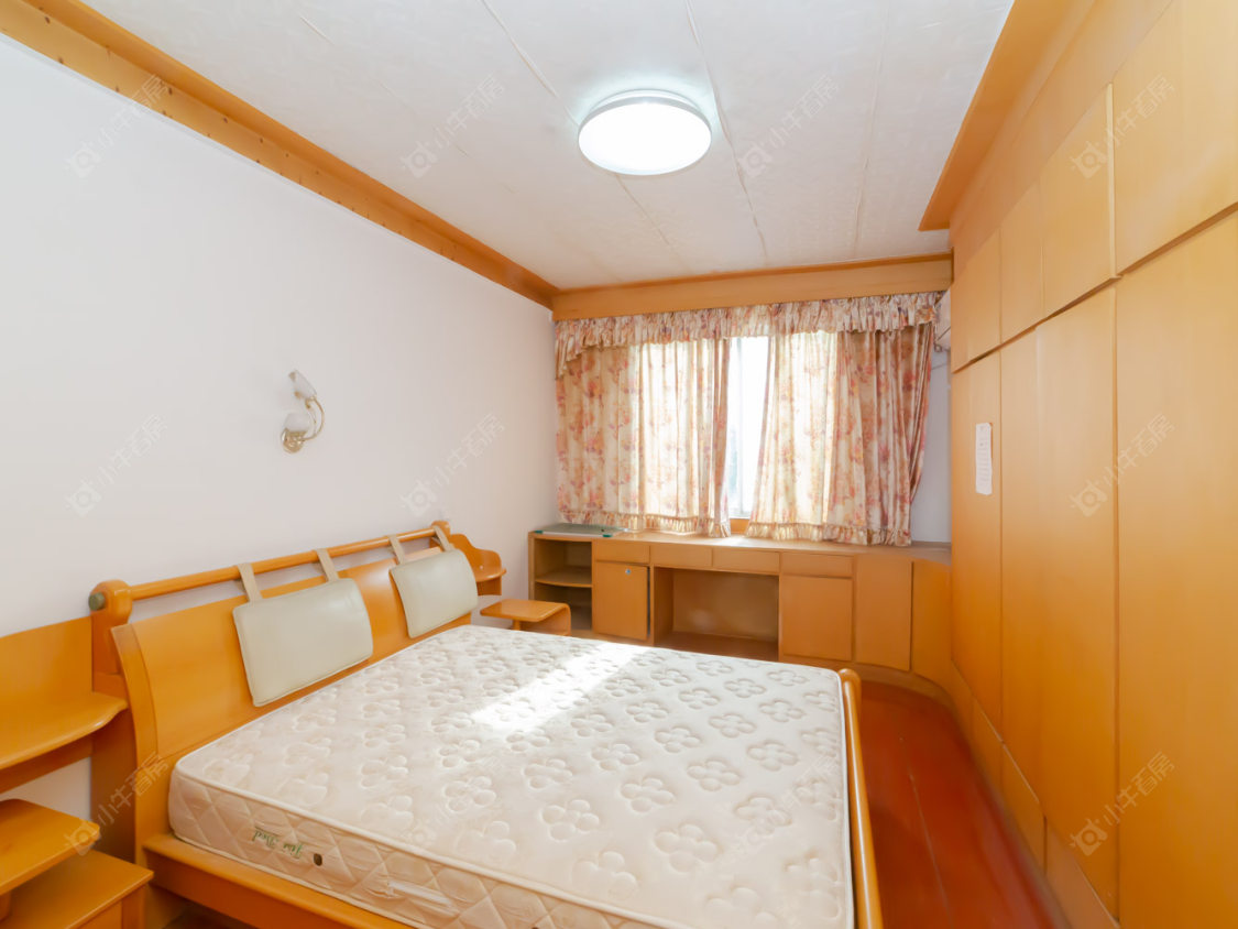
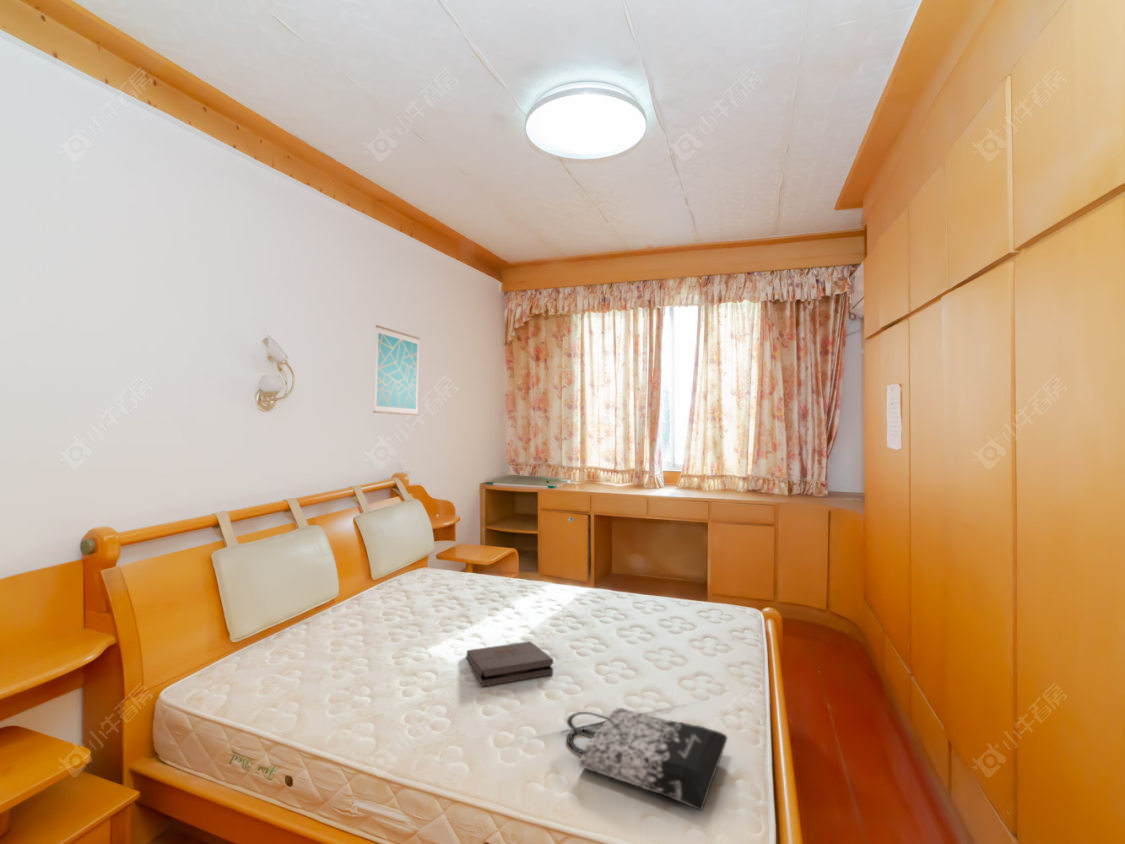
+ wall art (398, 373)
+ pizza box (508, 657)
+ tote bag (637, 742)
